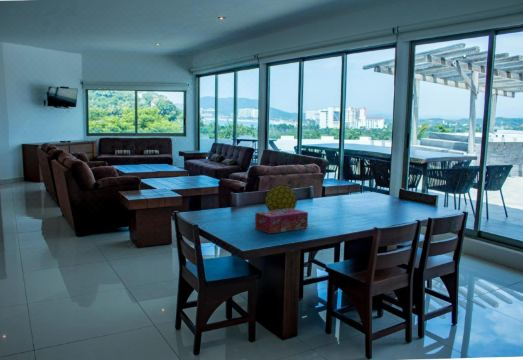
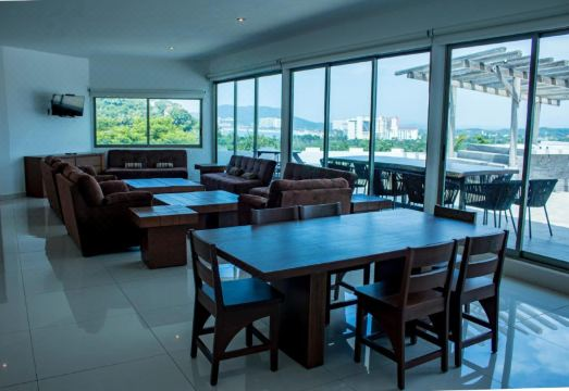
- decorative ball (280, 200)
- tissue box (281, 220)
